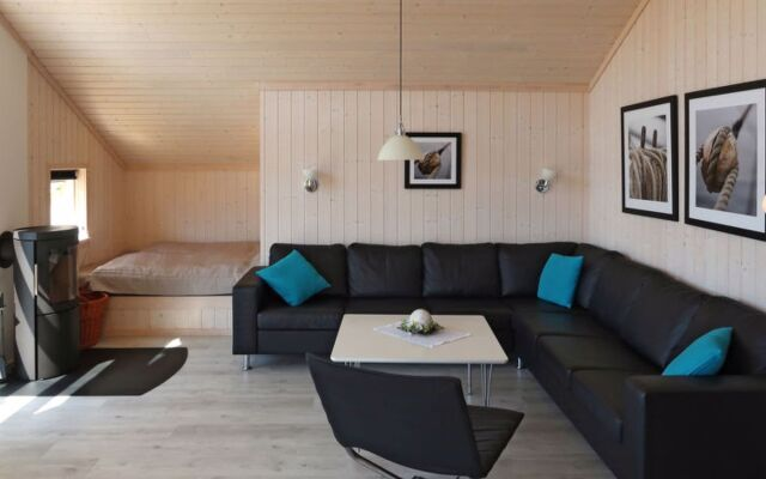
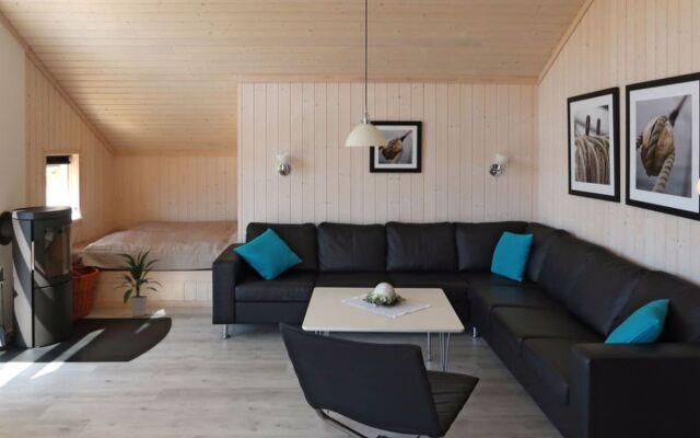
+ indoor plant (136, 281)
